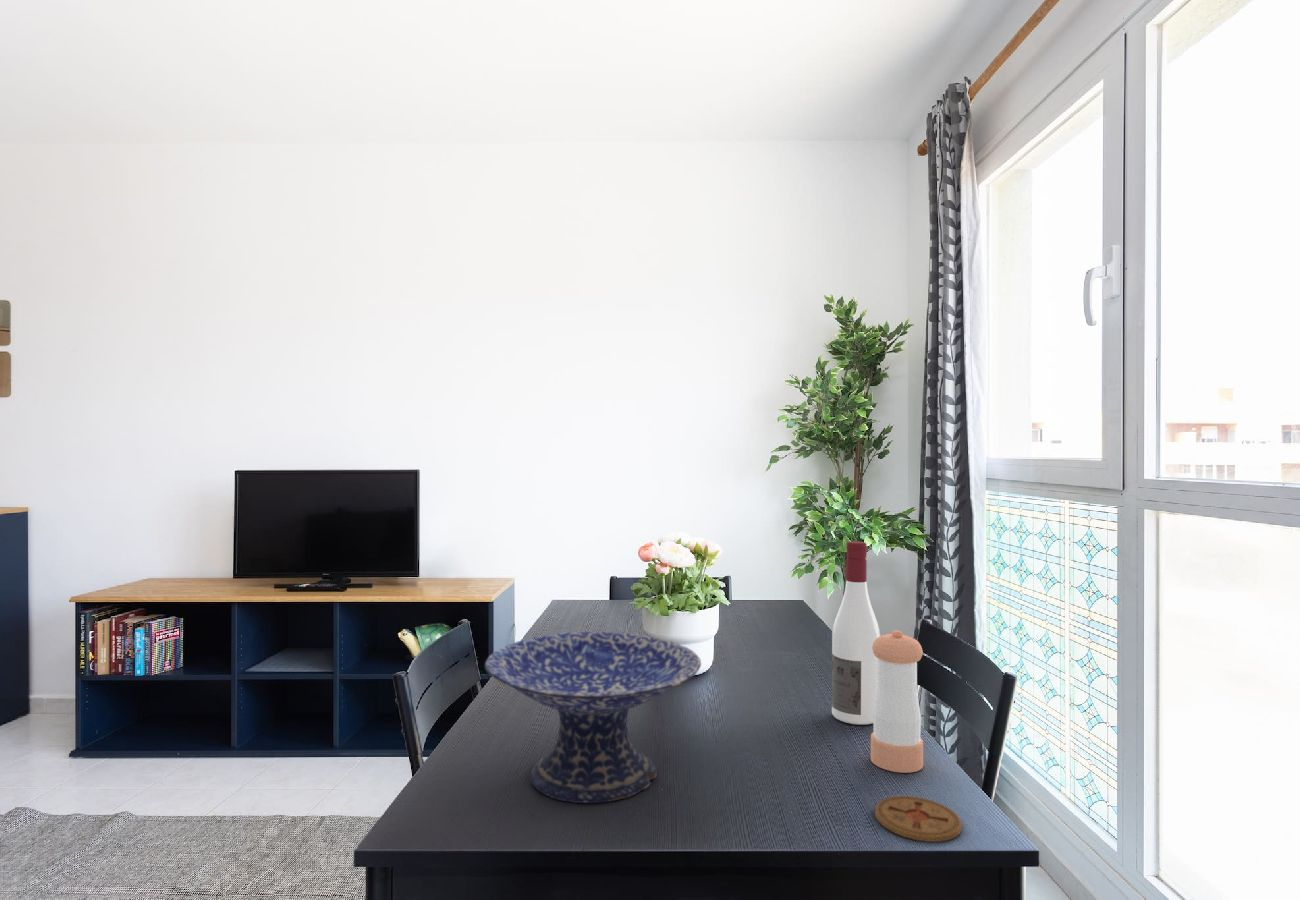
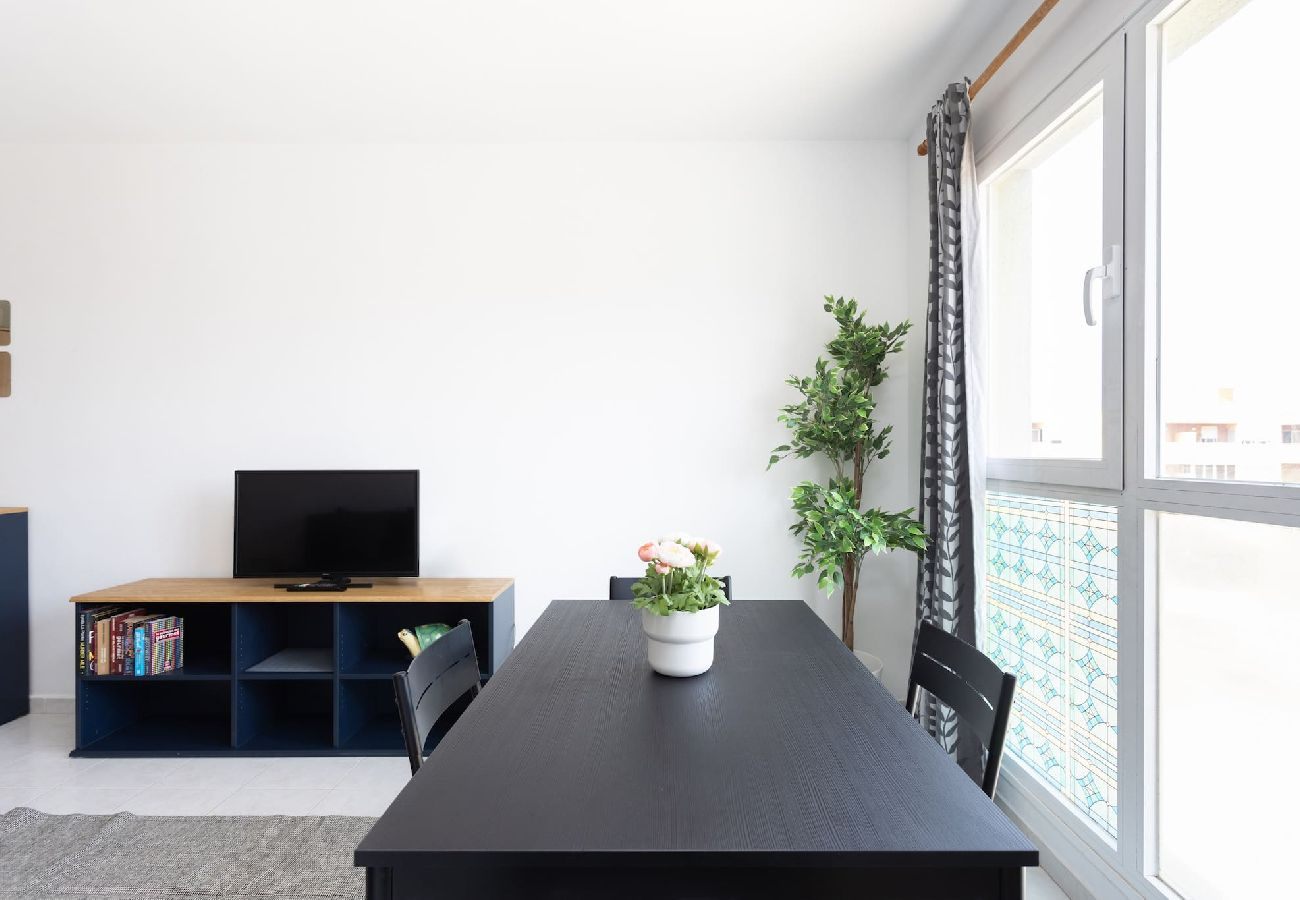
- alcohol (856, 629)
- decorative bowl (593, 715)
- coaster (917, 817)
- pepper shaker (896, 696)
